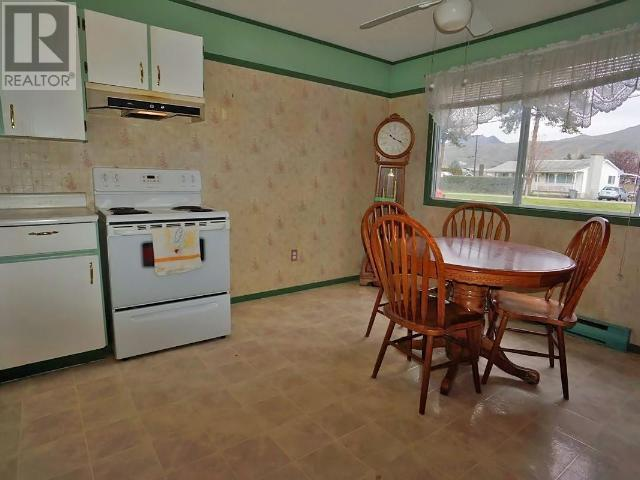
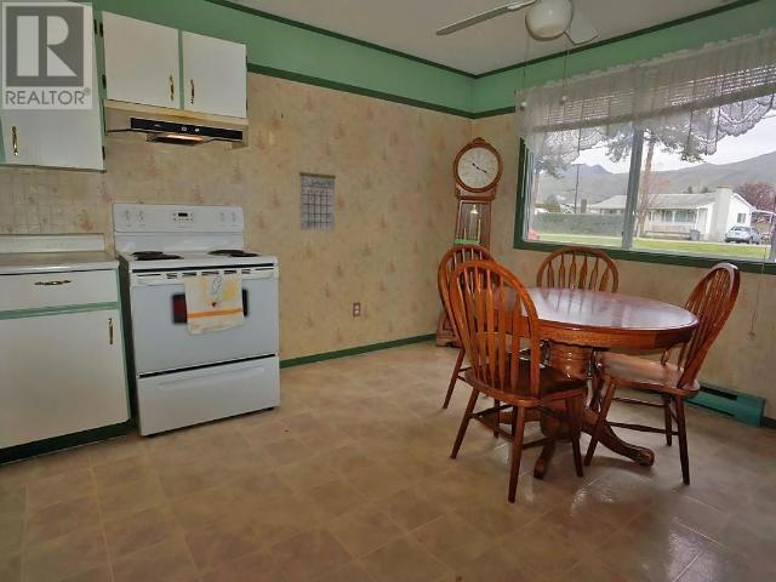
+ calendar (318, 195)
